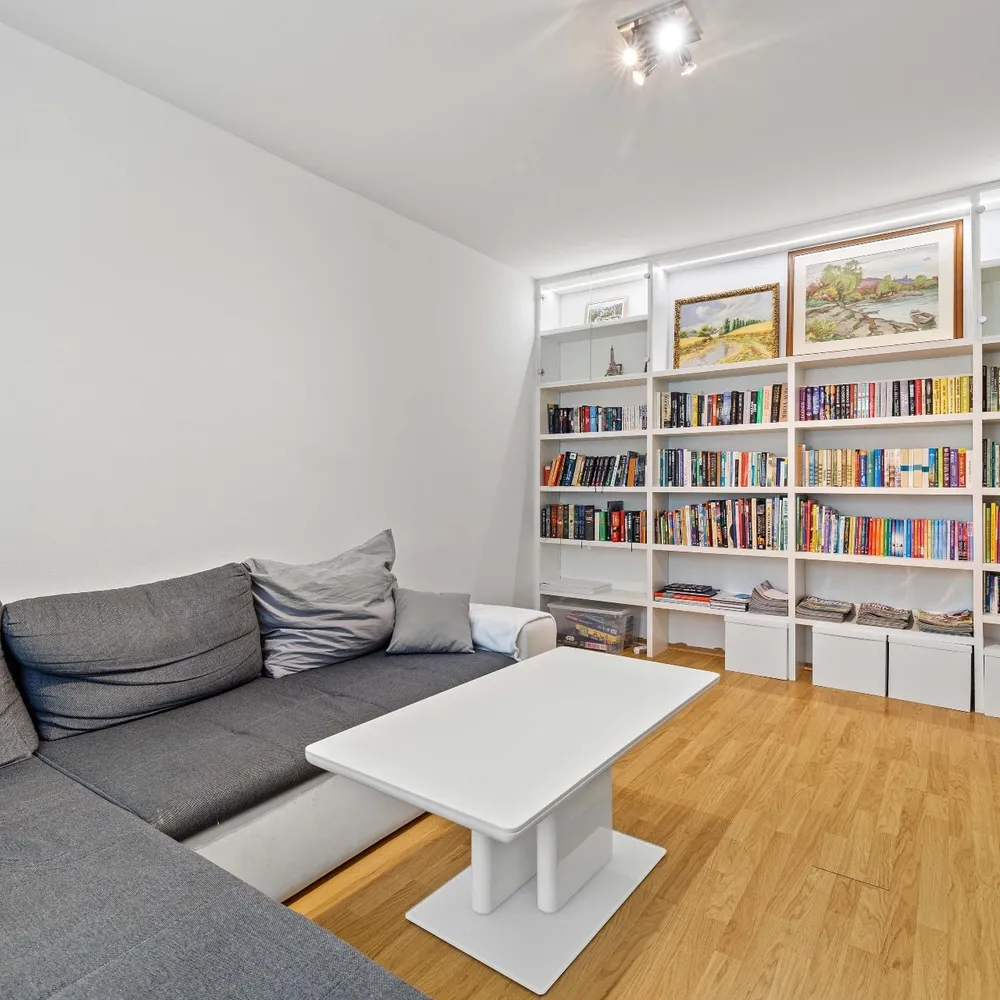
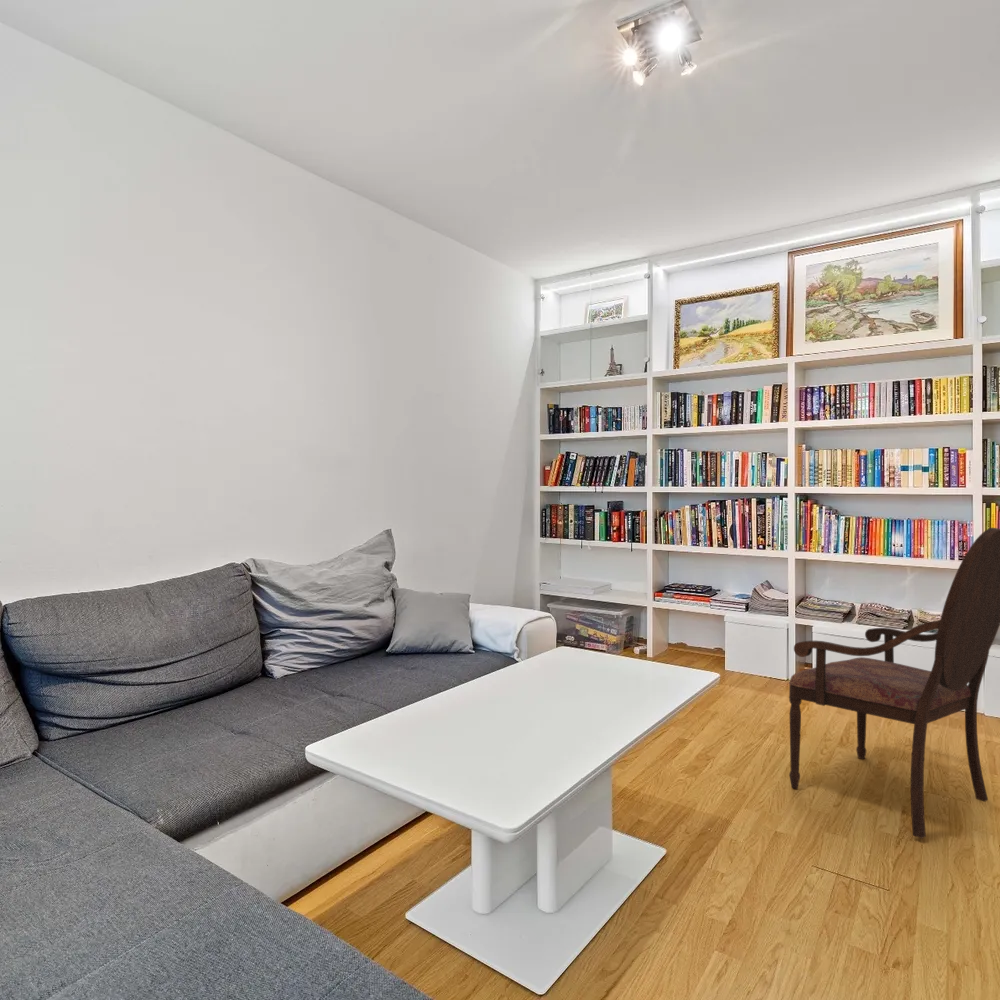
+ armchair (901, 664)
